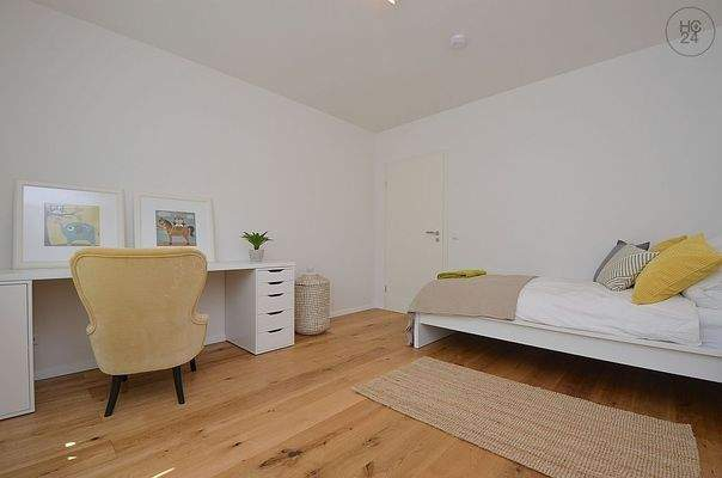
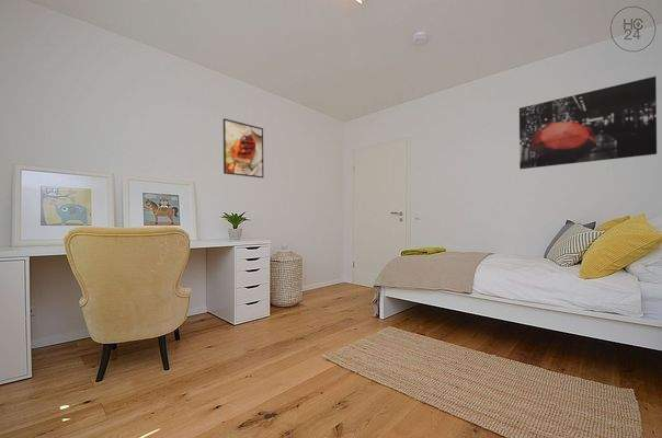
+ wall art (579, 128)
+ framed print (243, 149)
